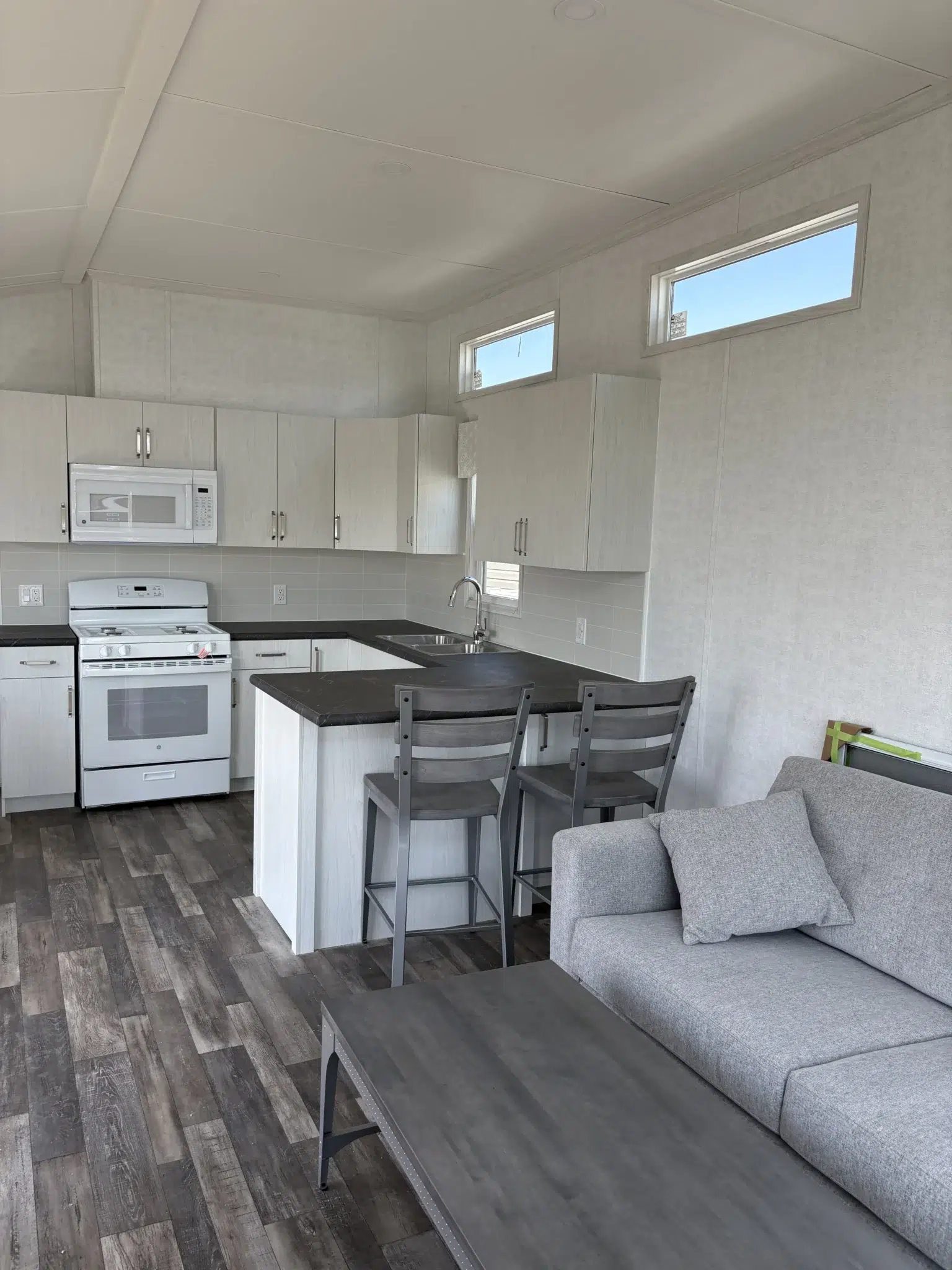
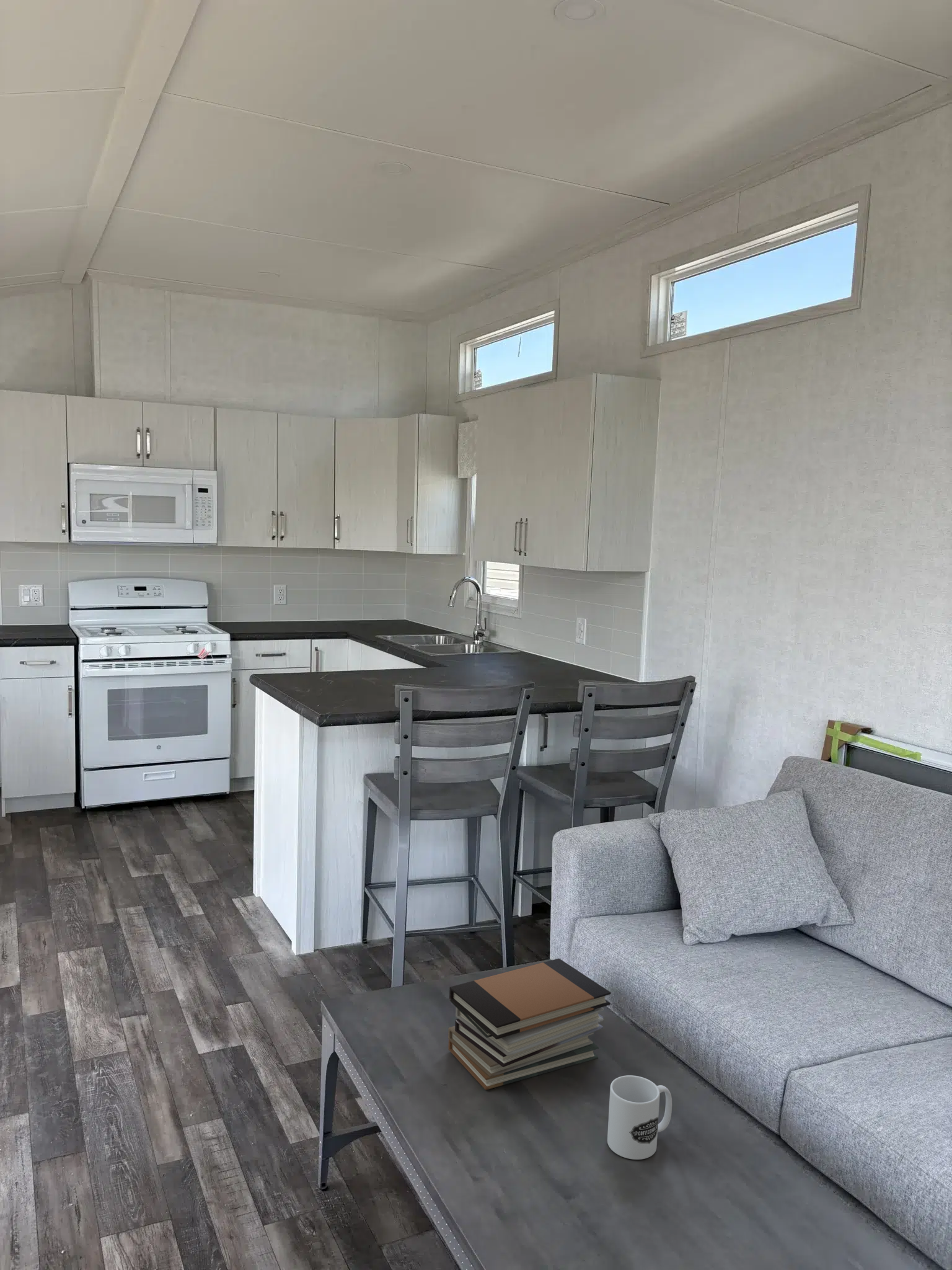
+ mug (642, 1114)
+ book stack (527, 1021)
